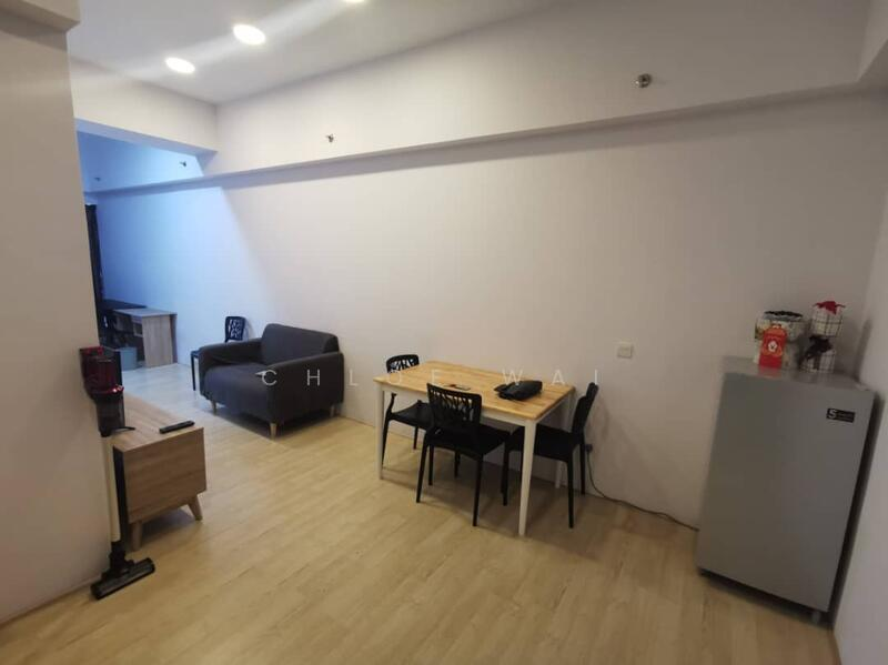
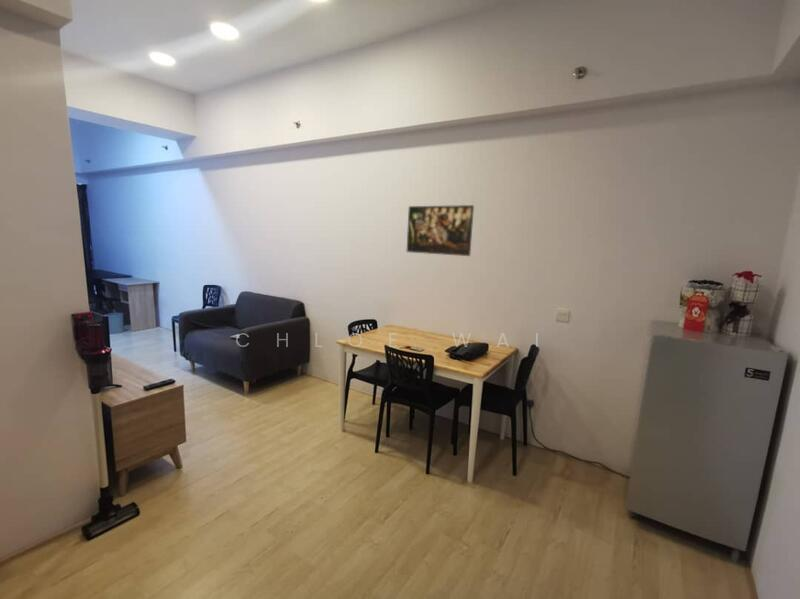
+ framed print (438, 230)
